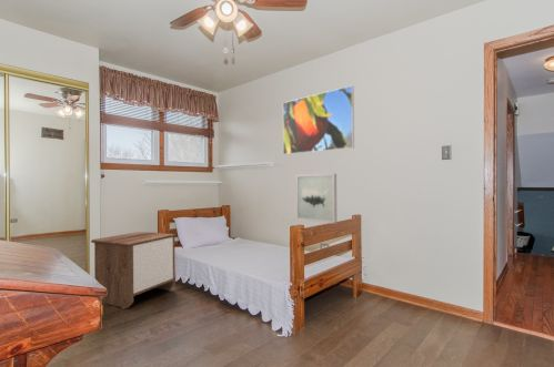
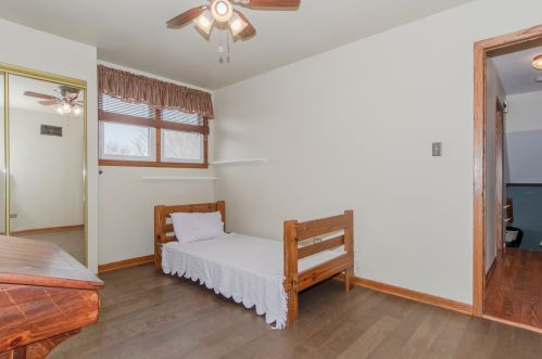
- wall art (315, 197)
- nightstand (134, 266)
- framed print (315, 123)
